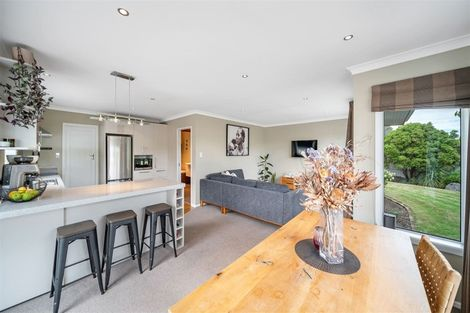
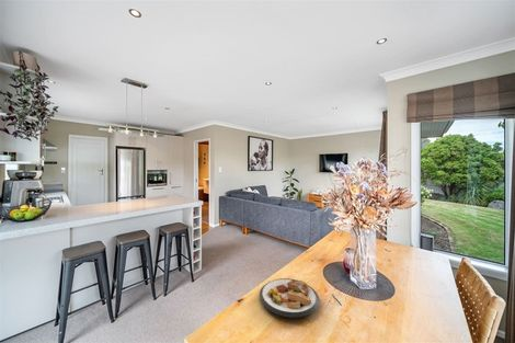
+ plate (288, 293)
